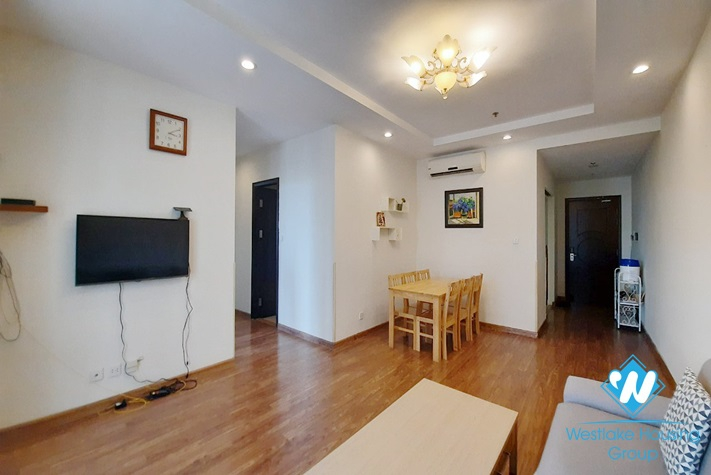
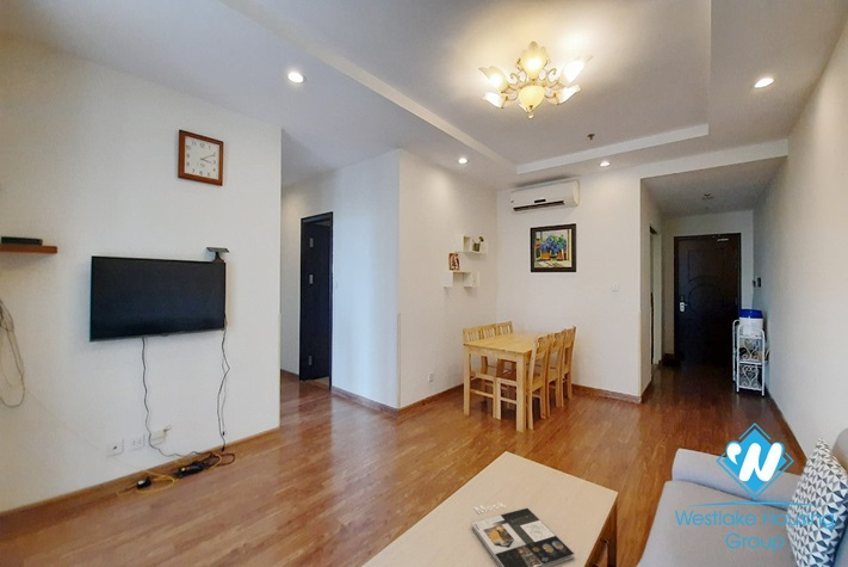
+ magazine (512, 530)
